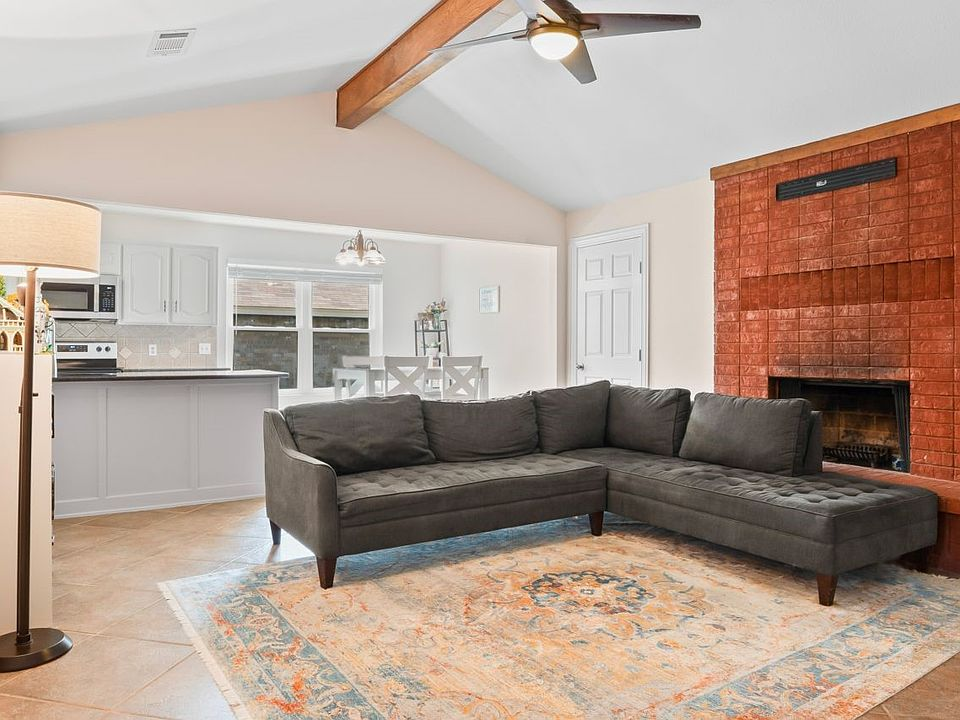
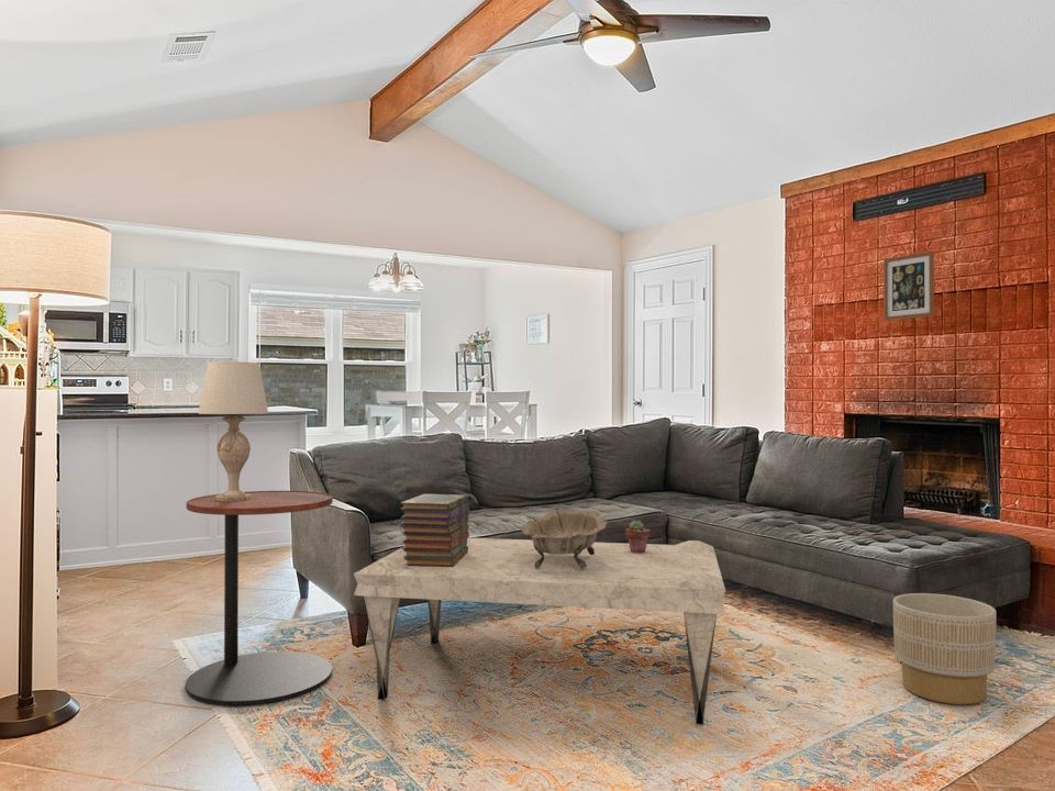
+ book stack (435, 527)
+ planter (943, 647)
+ potted succulent (637, 535)
+ table lamp (233, 428)
+ decorative bowl (566, 541)
+ wall art (908, 287)
+ side table (237, 588)
+ coffee table (548, 604)
